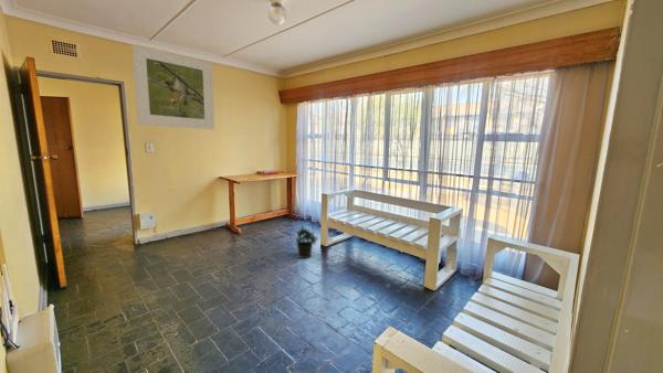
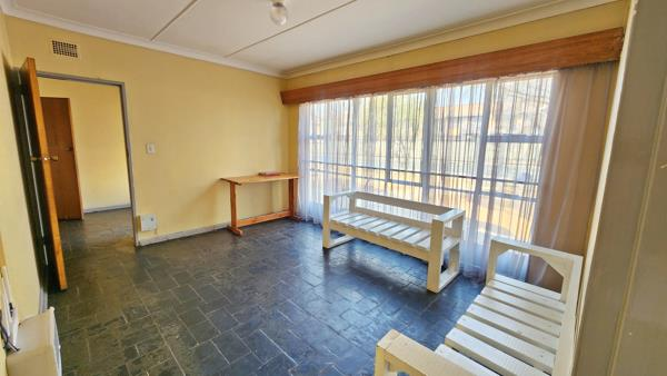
- potted plant (304, 241)
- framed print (177, 90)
